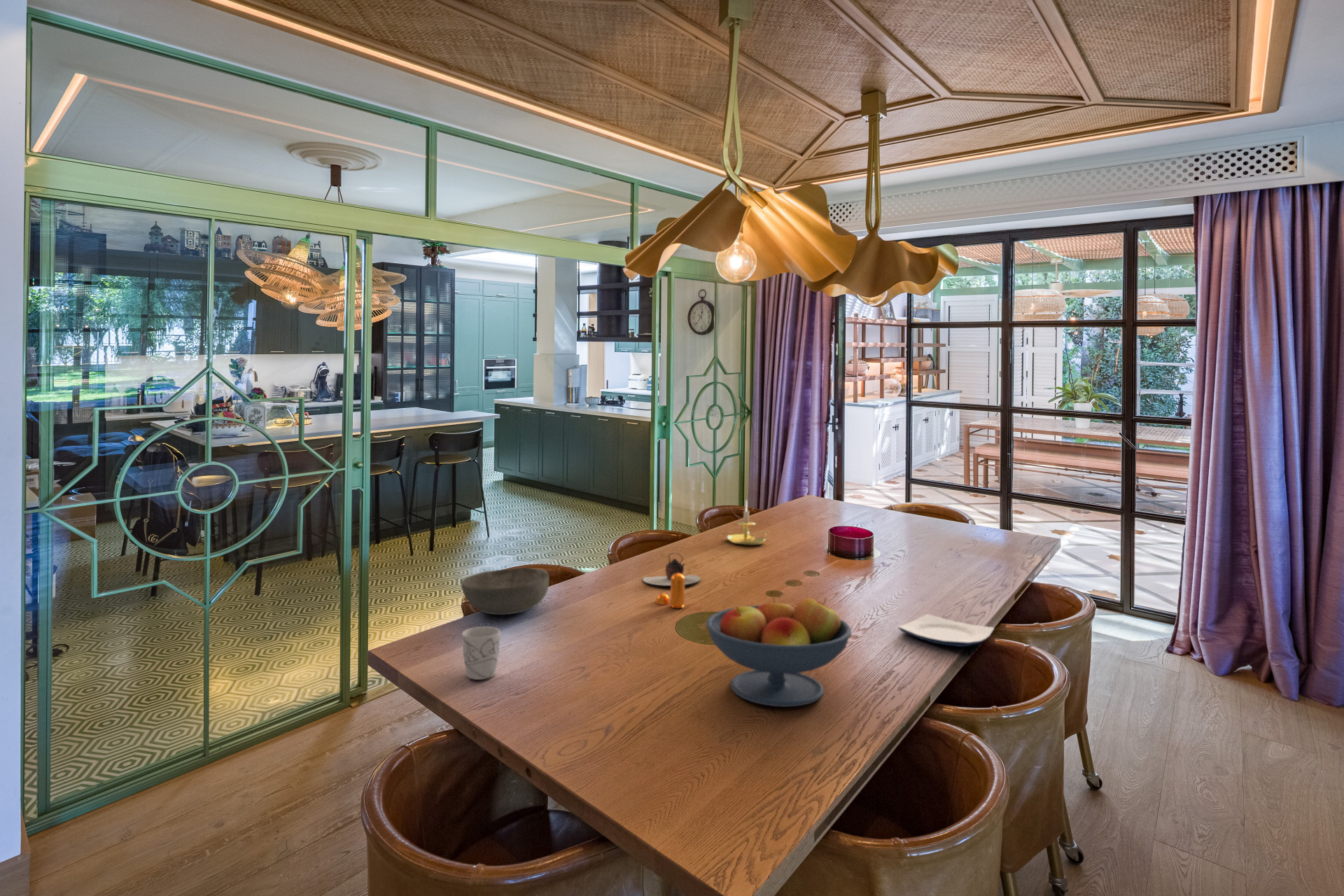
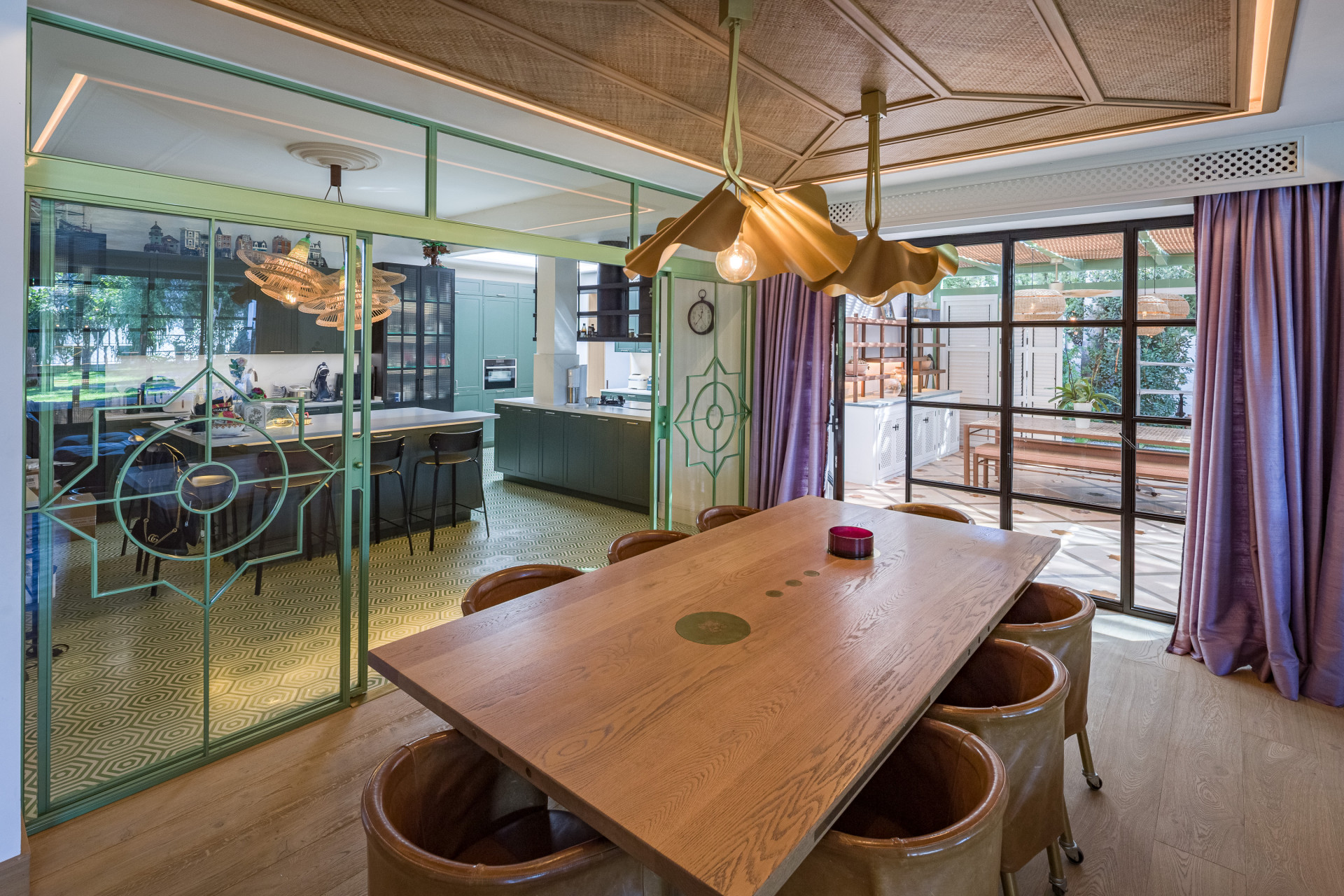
- teapot (671, 566)
- mug (477, 652)
- pepper shaker (671, 588)
- plate (946, 632)
- fruit bowl (777, 645)
- bowl (505, 592)
- candle holder (748, 521)
